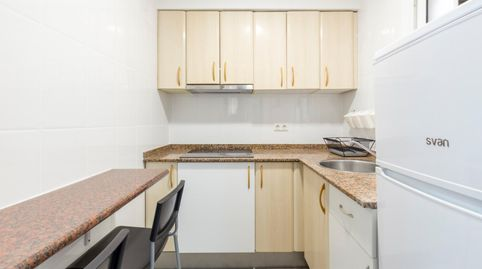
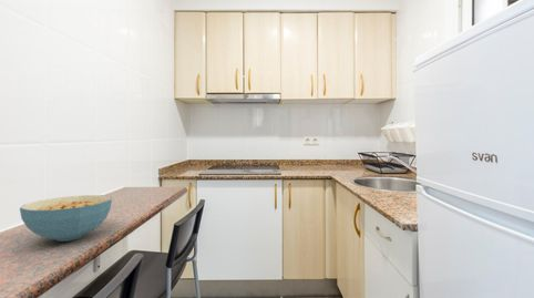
+ cereal bowl (70, 219)
